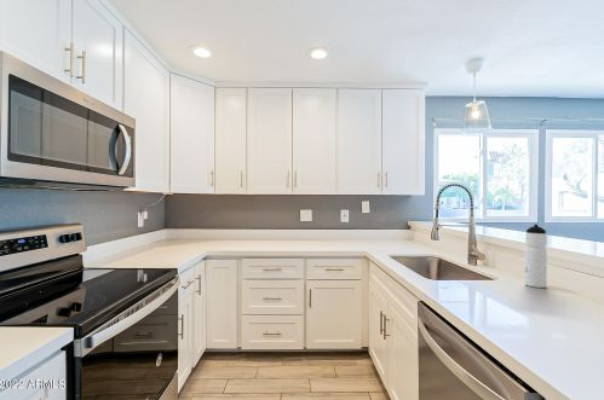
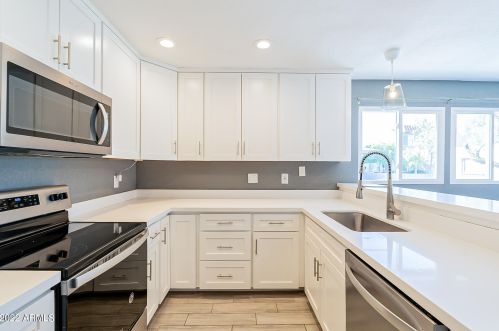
- water bottle (535, 254)
